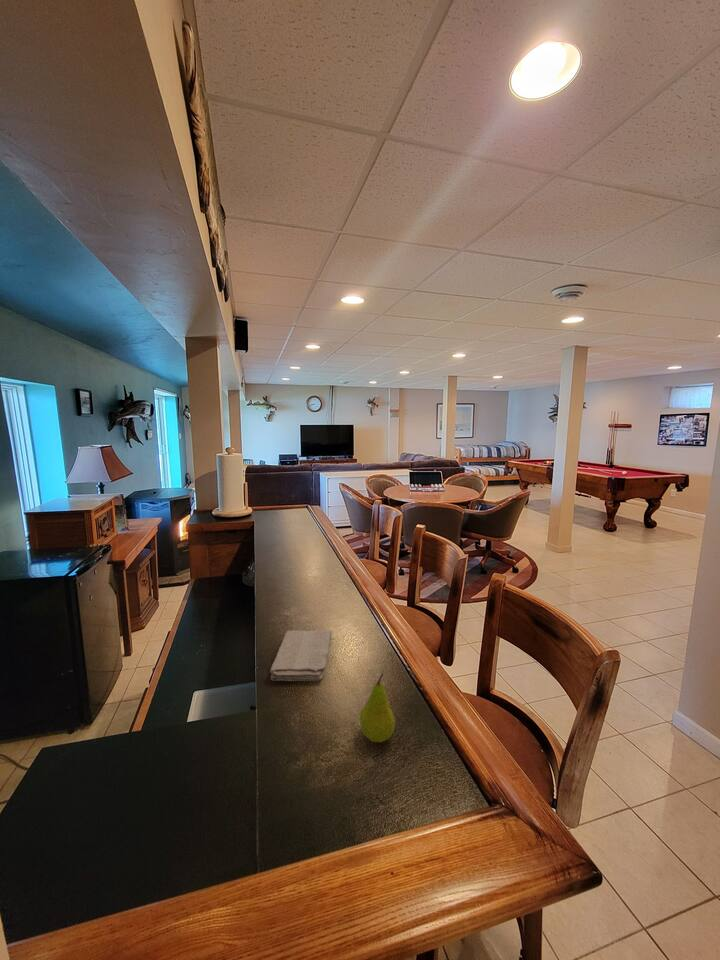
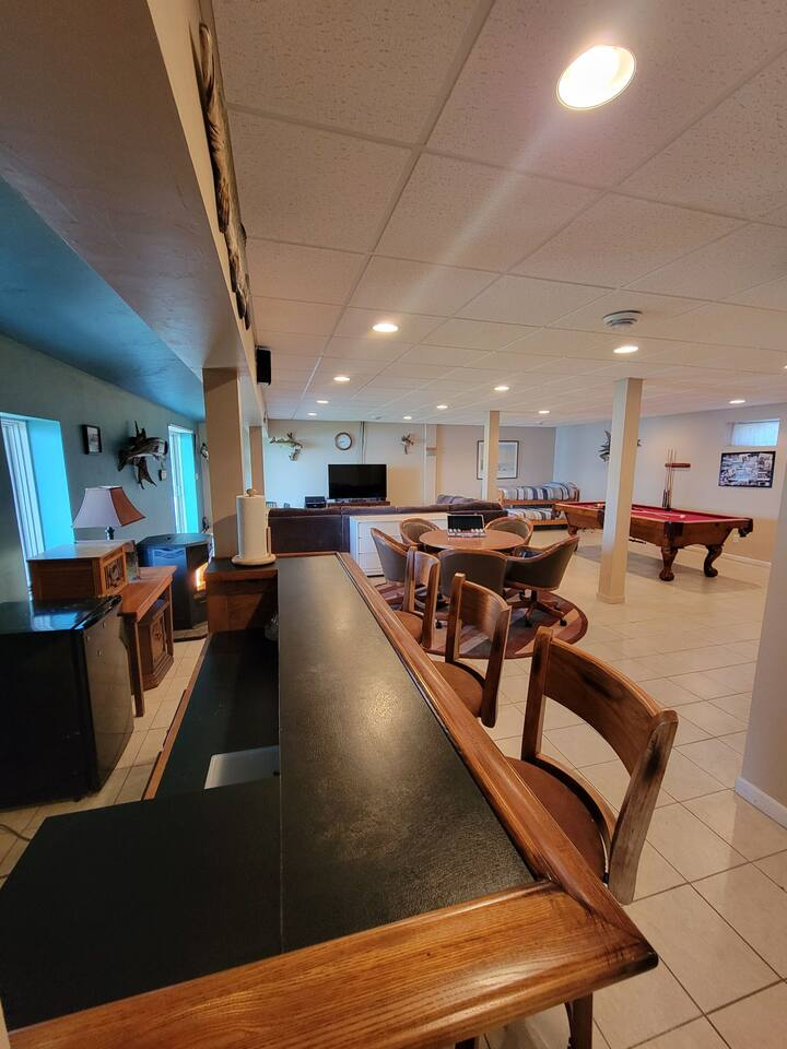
- washcloth (303, 652)
- fruit (377, 705)
